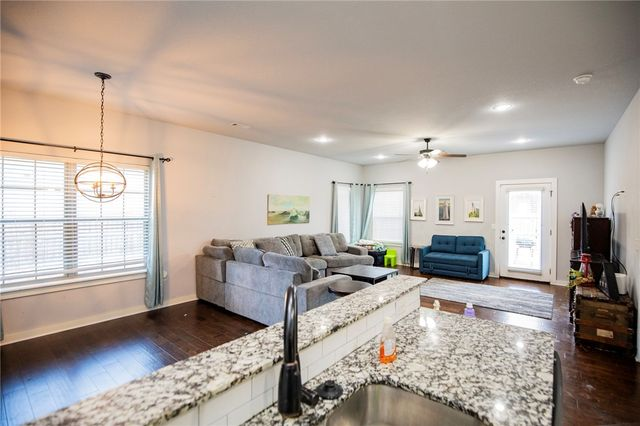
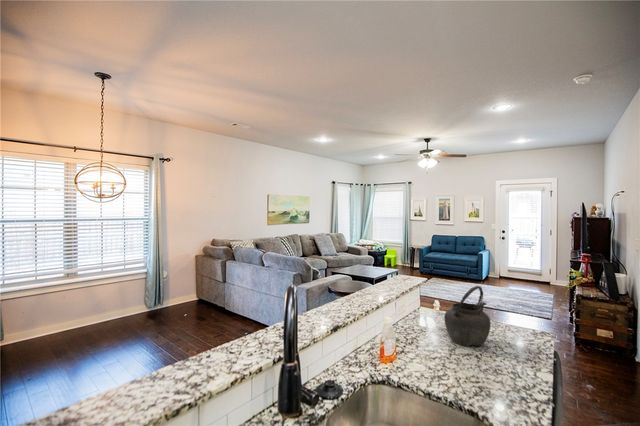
+ kettle (471, 312)
